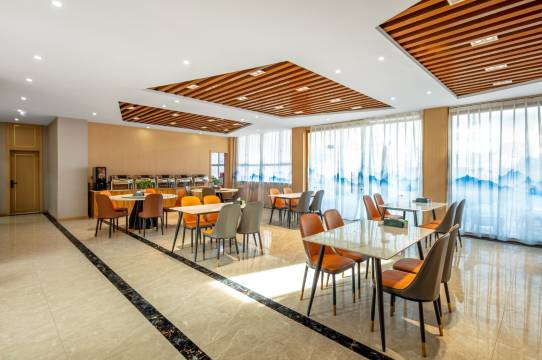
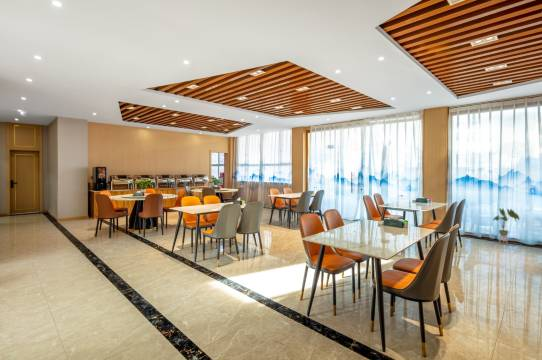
+ house plant (504, 226)
